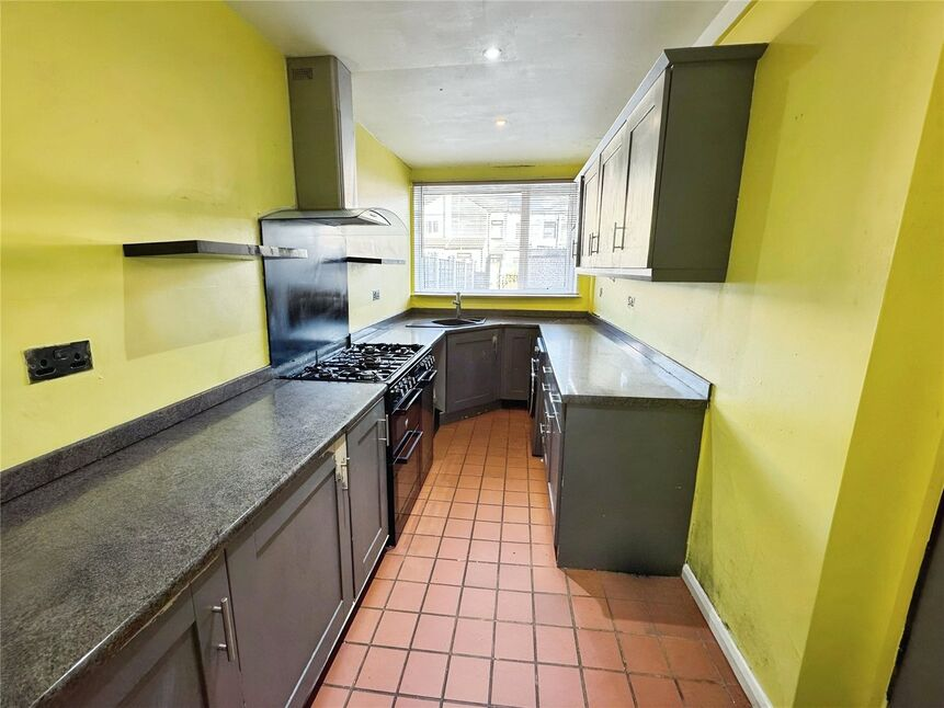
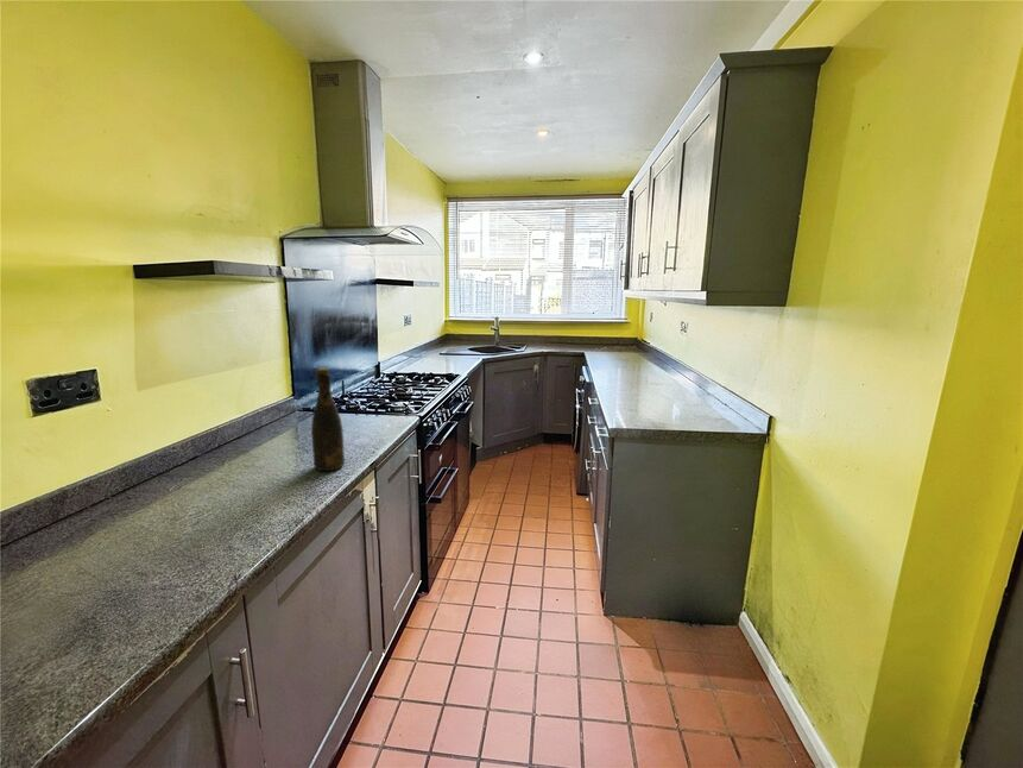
+ bottle (326, 418)
